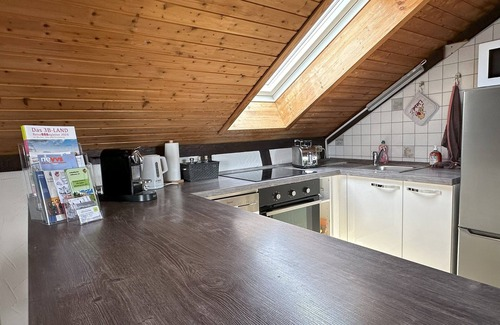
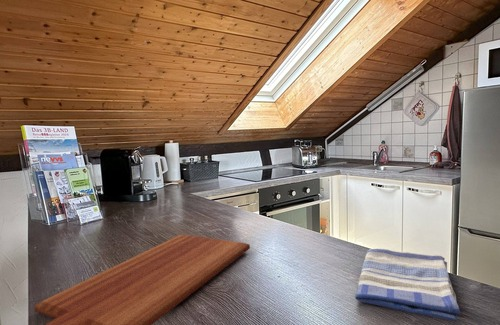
+ cutting board (156, 274)
+ dish towel (404, 276)
